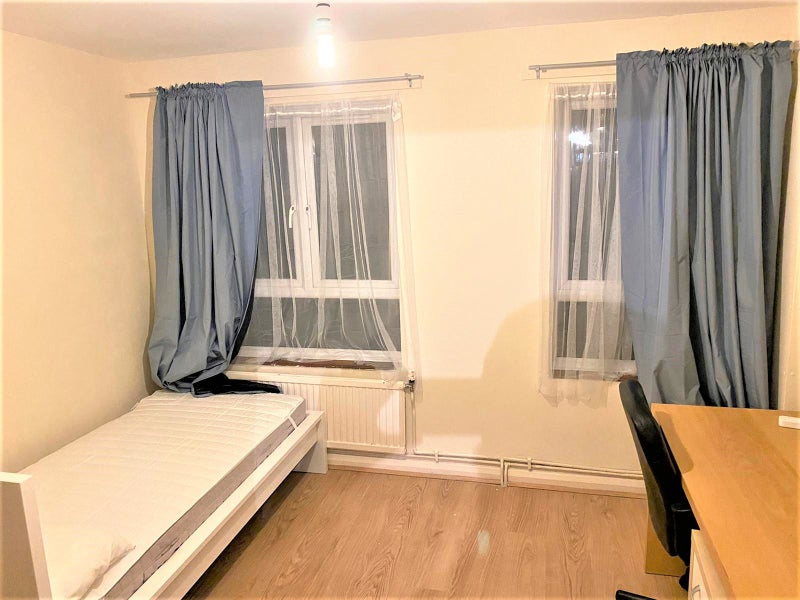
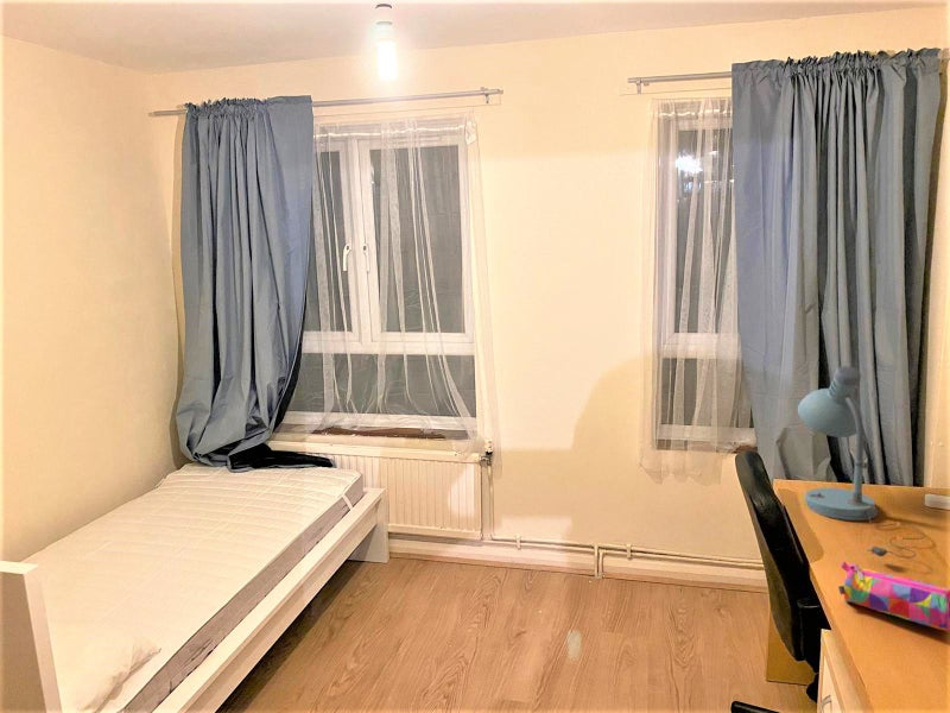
+ desk lamp (857, 447)
+ pencil case (895, 594)
